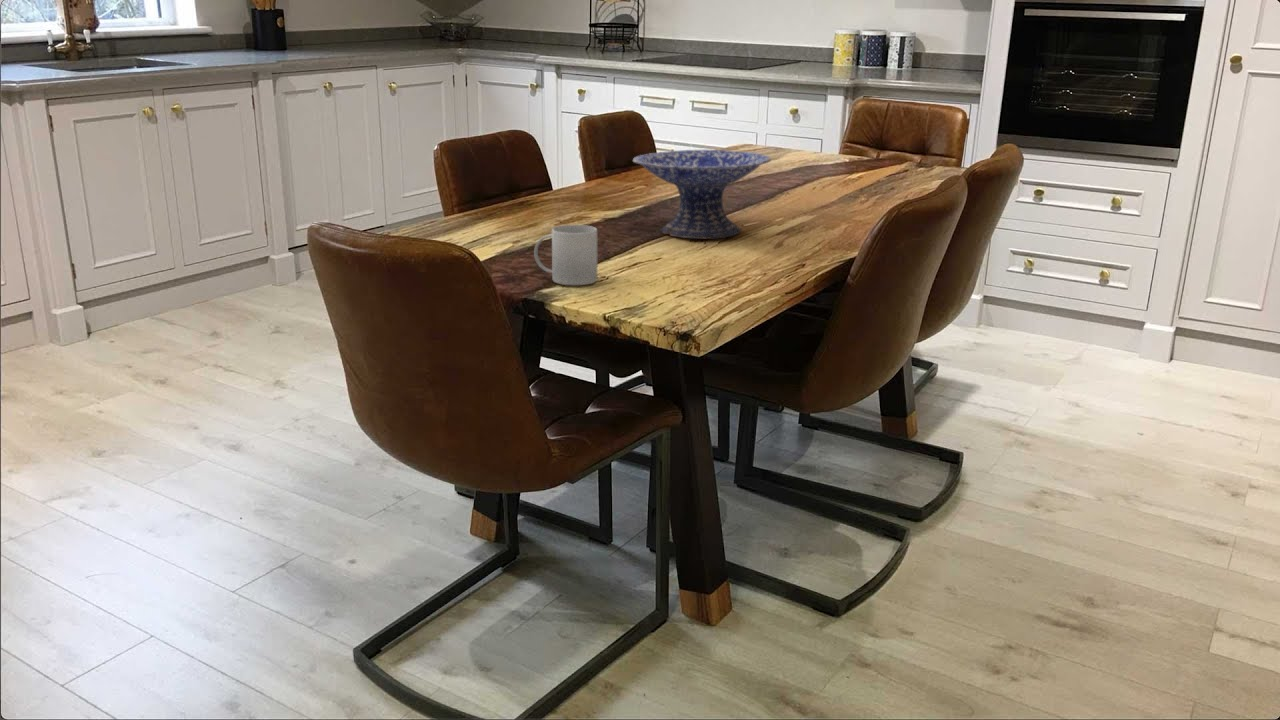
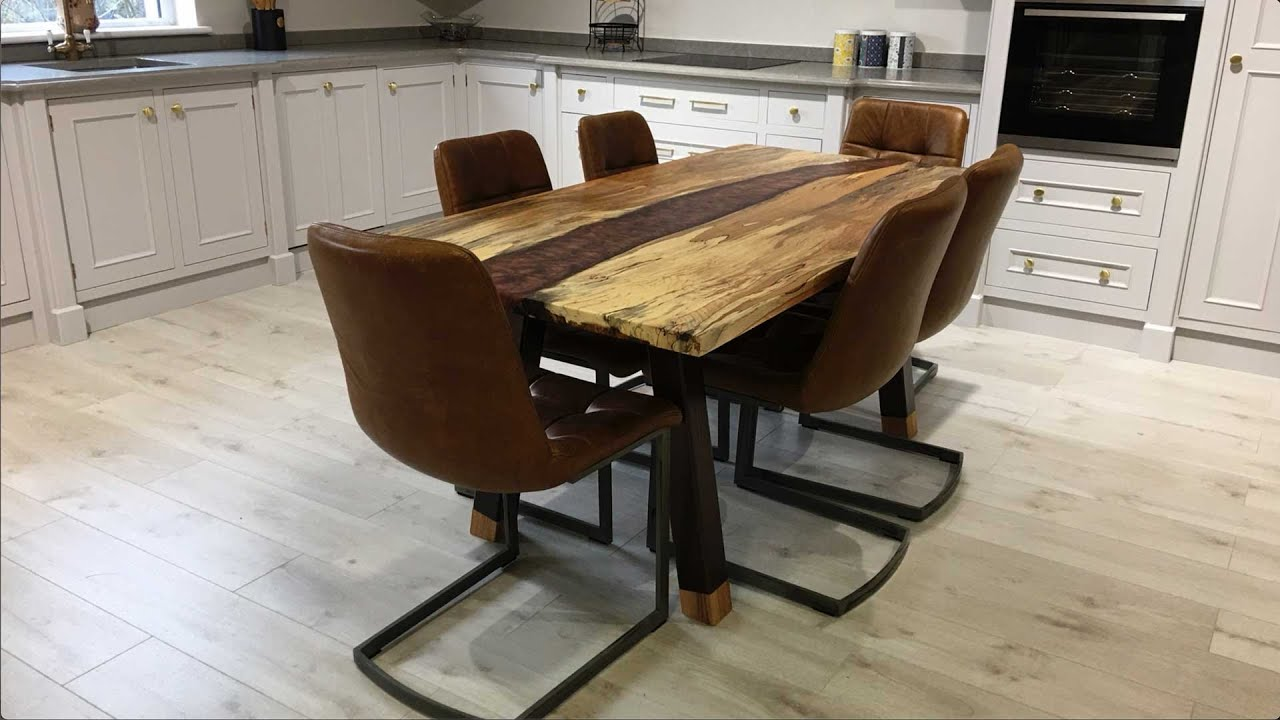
- decorative bowl (700, 194)
- mug (565, 254)
